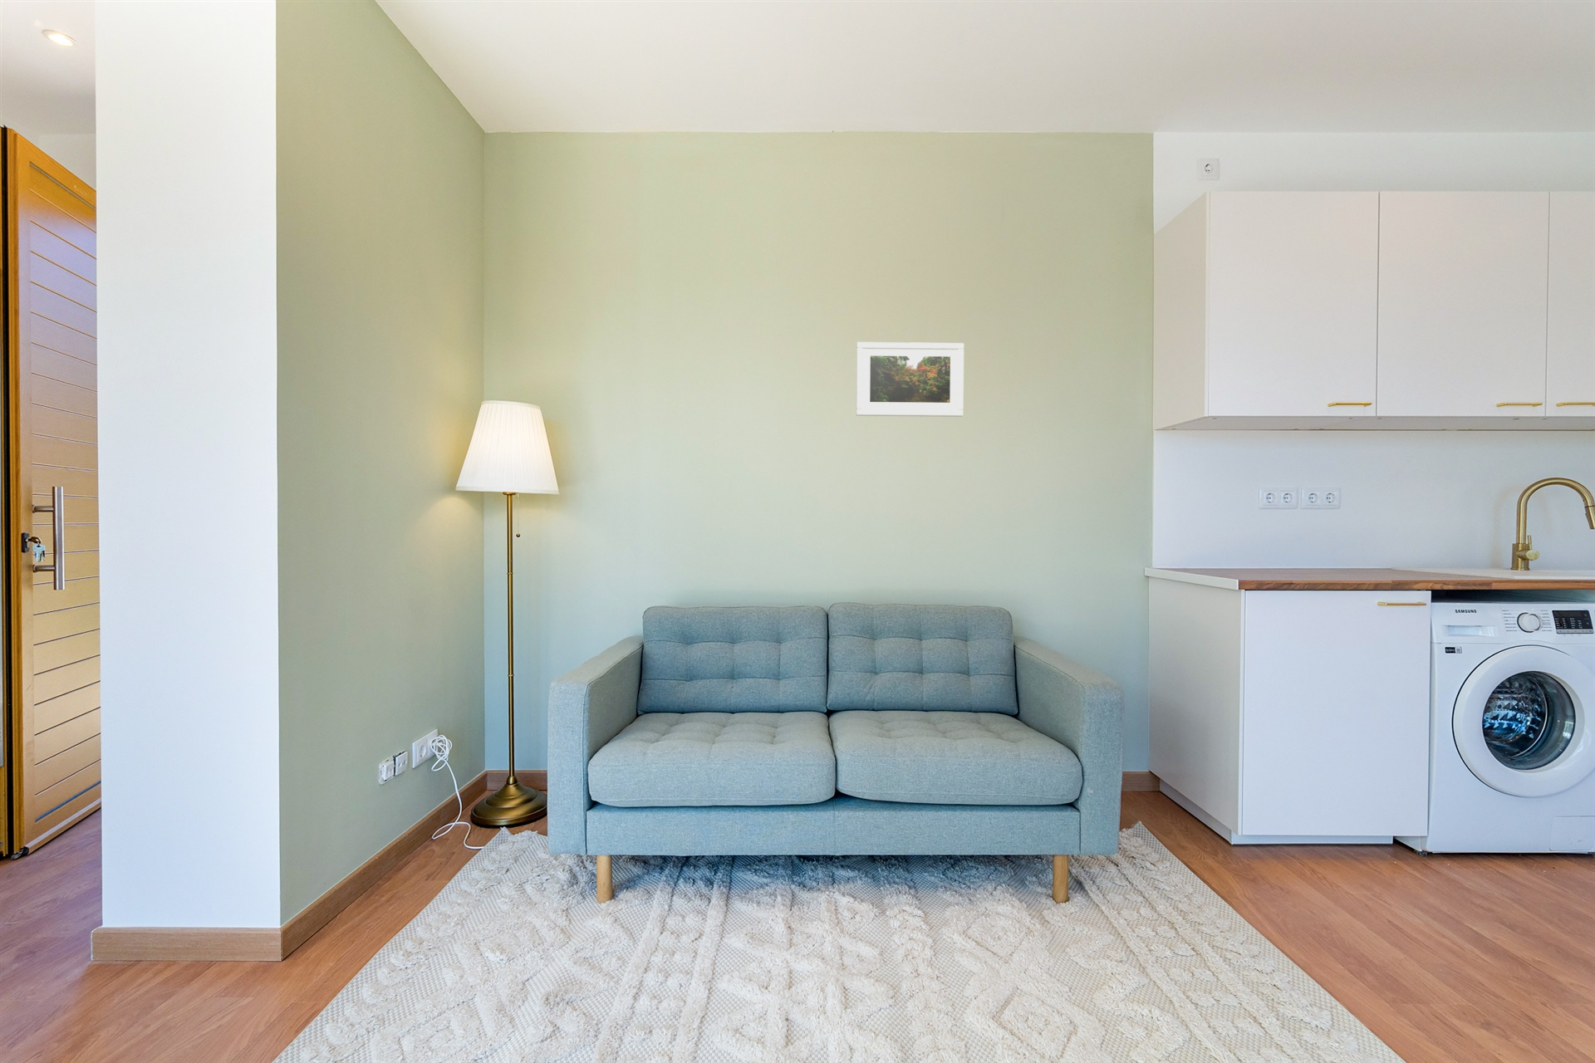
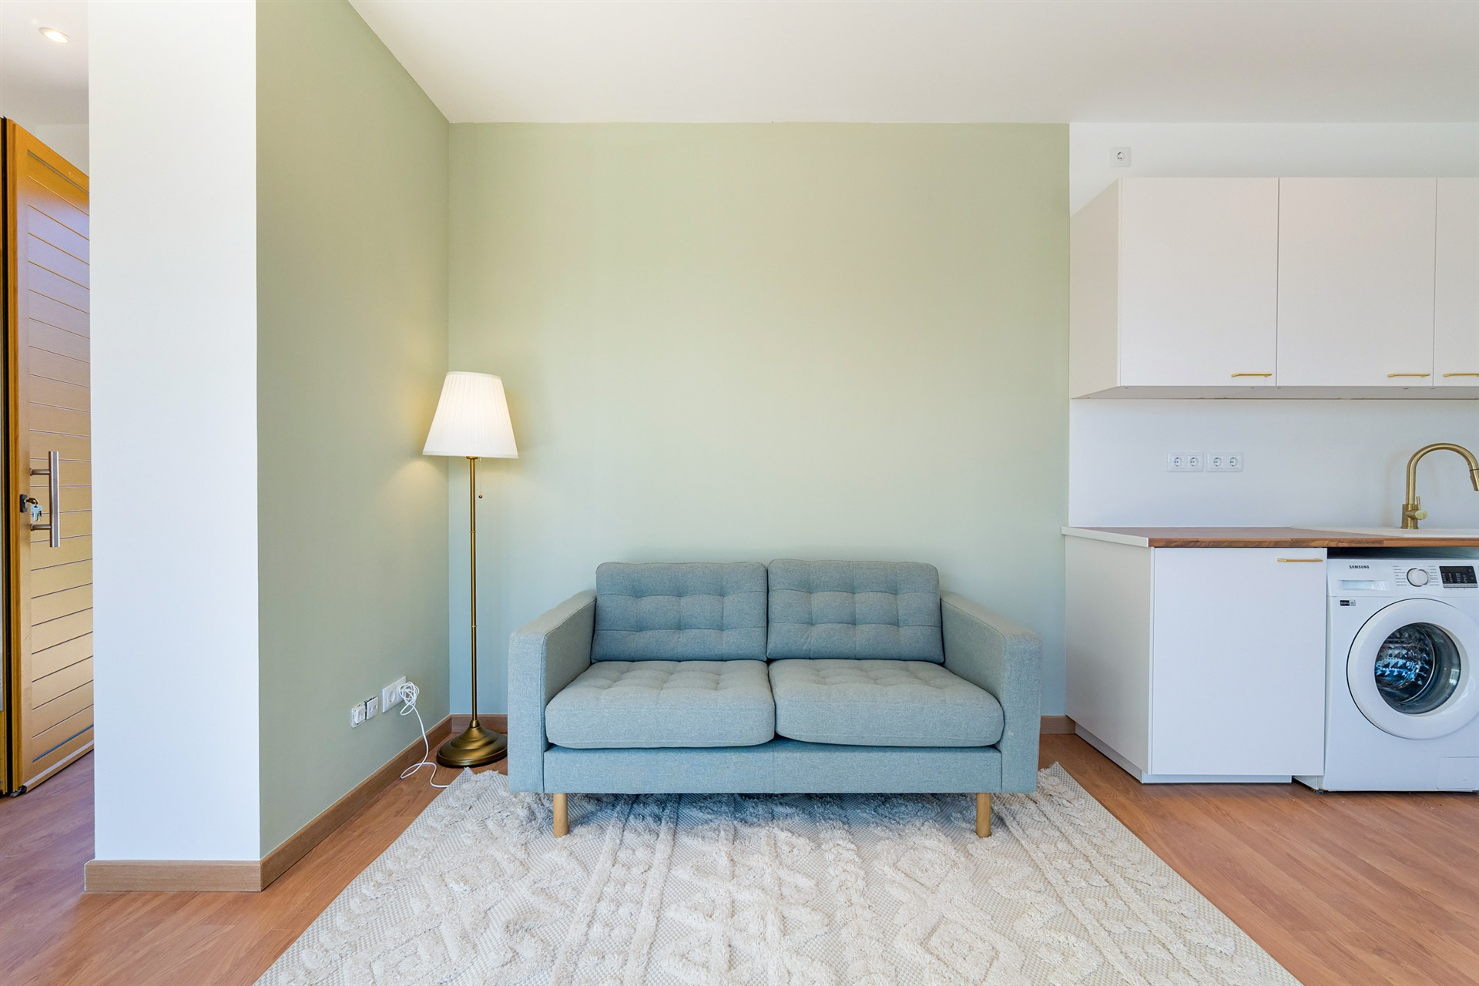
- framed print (909, 378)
